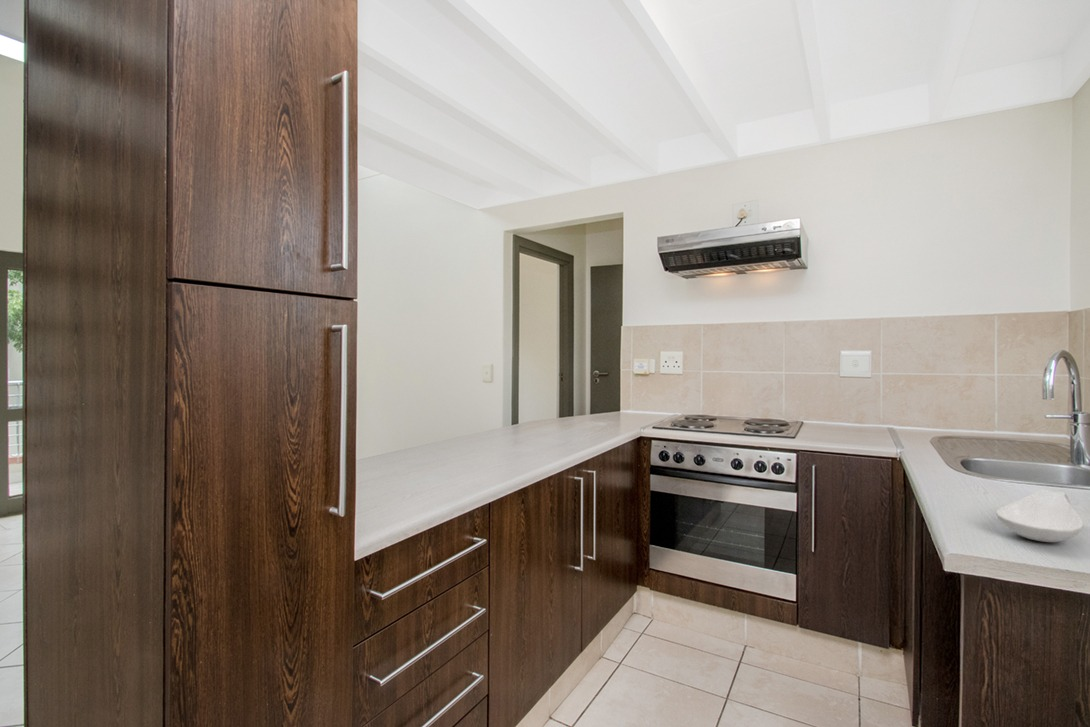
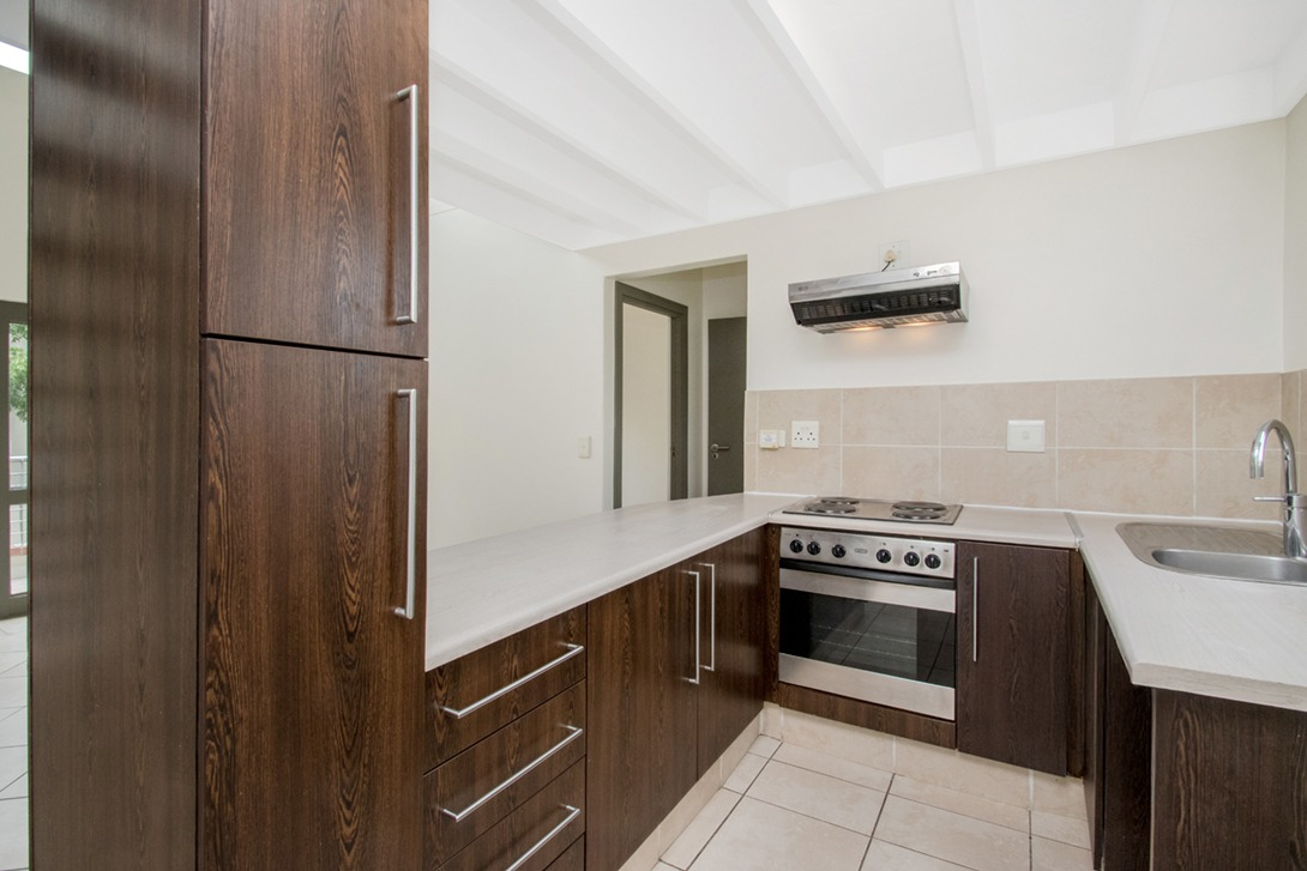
- spoon rest (1044, 513)
